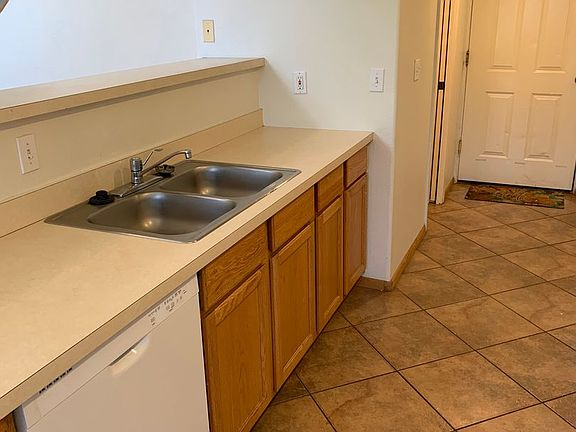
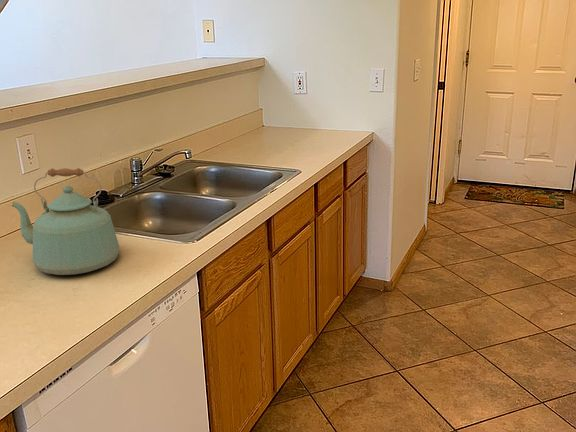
+ kettle (63, 216)
